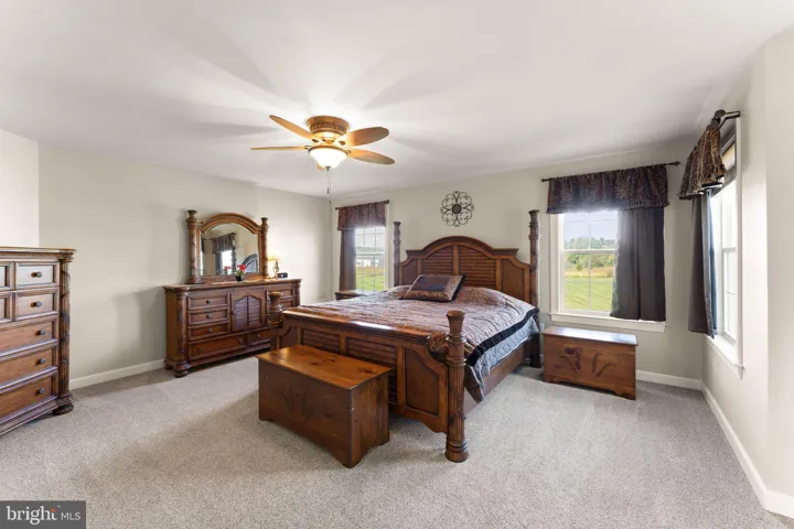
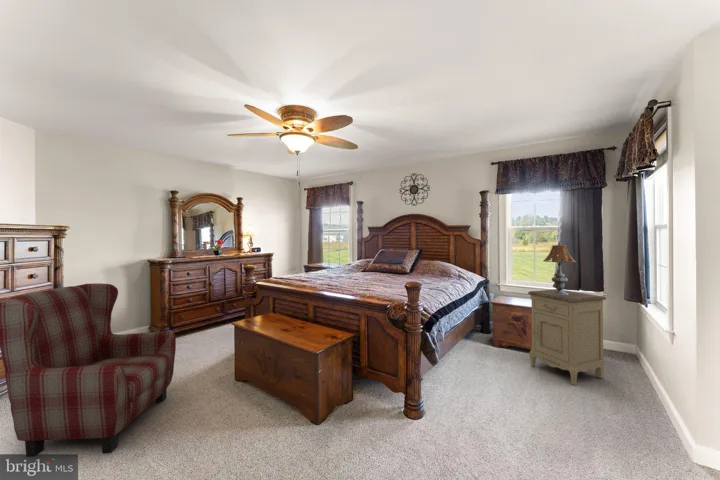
+ table lamp (560, 266)
+ armchair (99, 356)
+ nightstand (562, 333)
